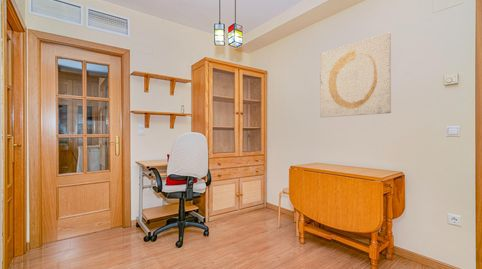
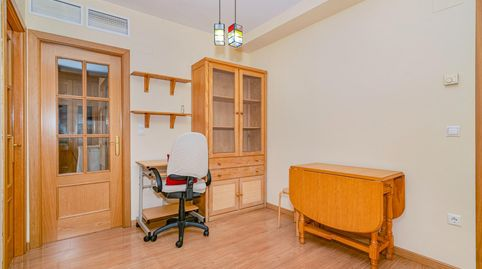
- wall art (351, 80)
